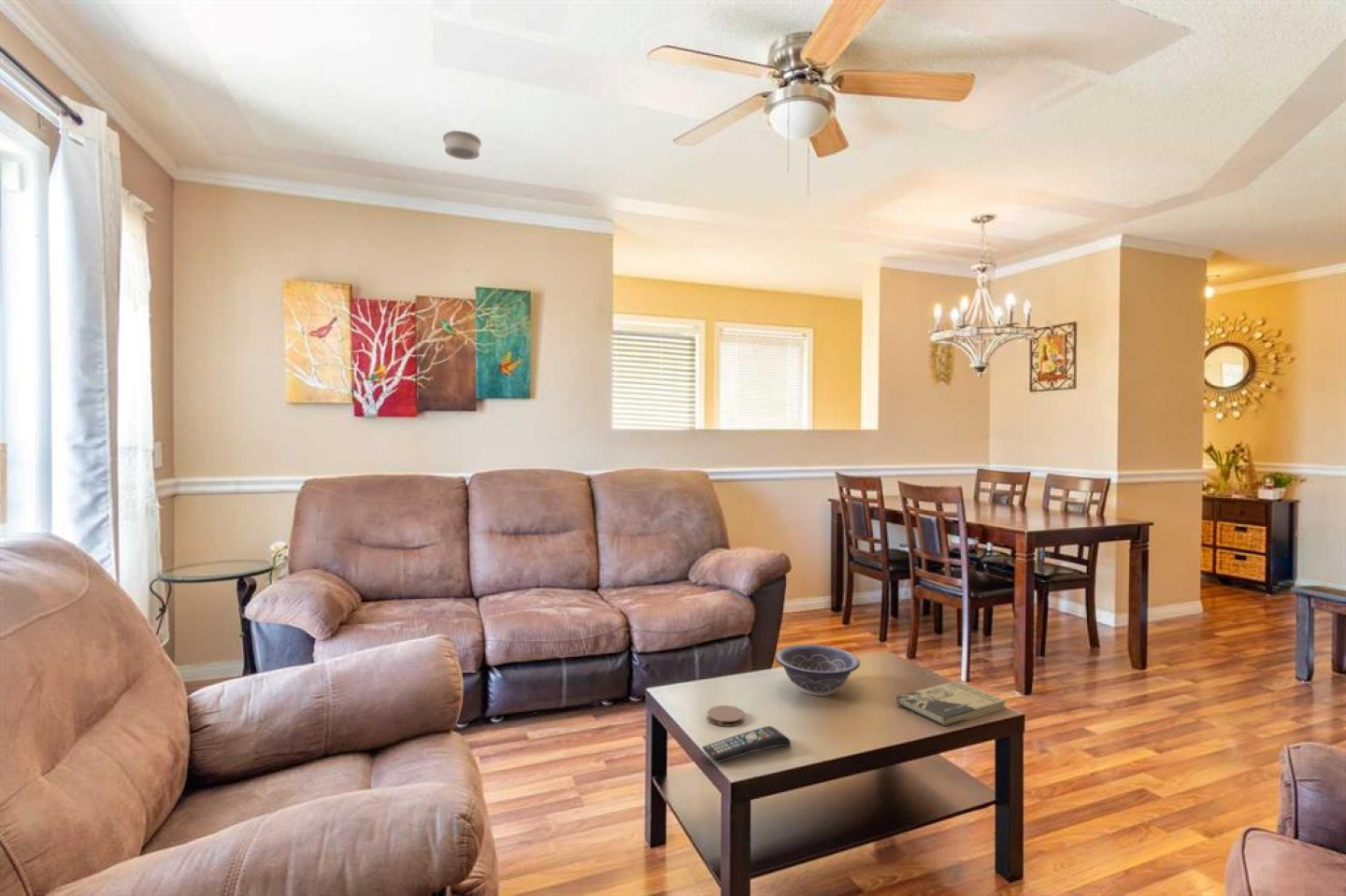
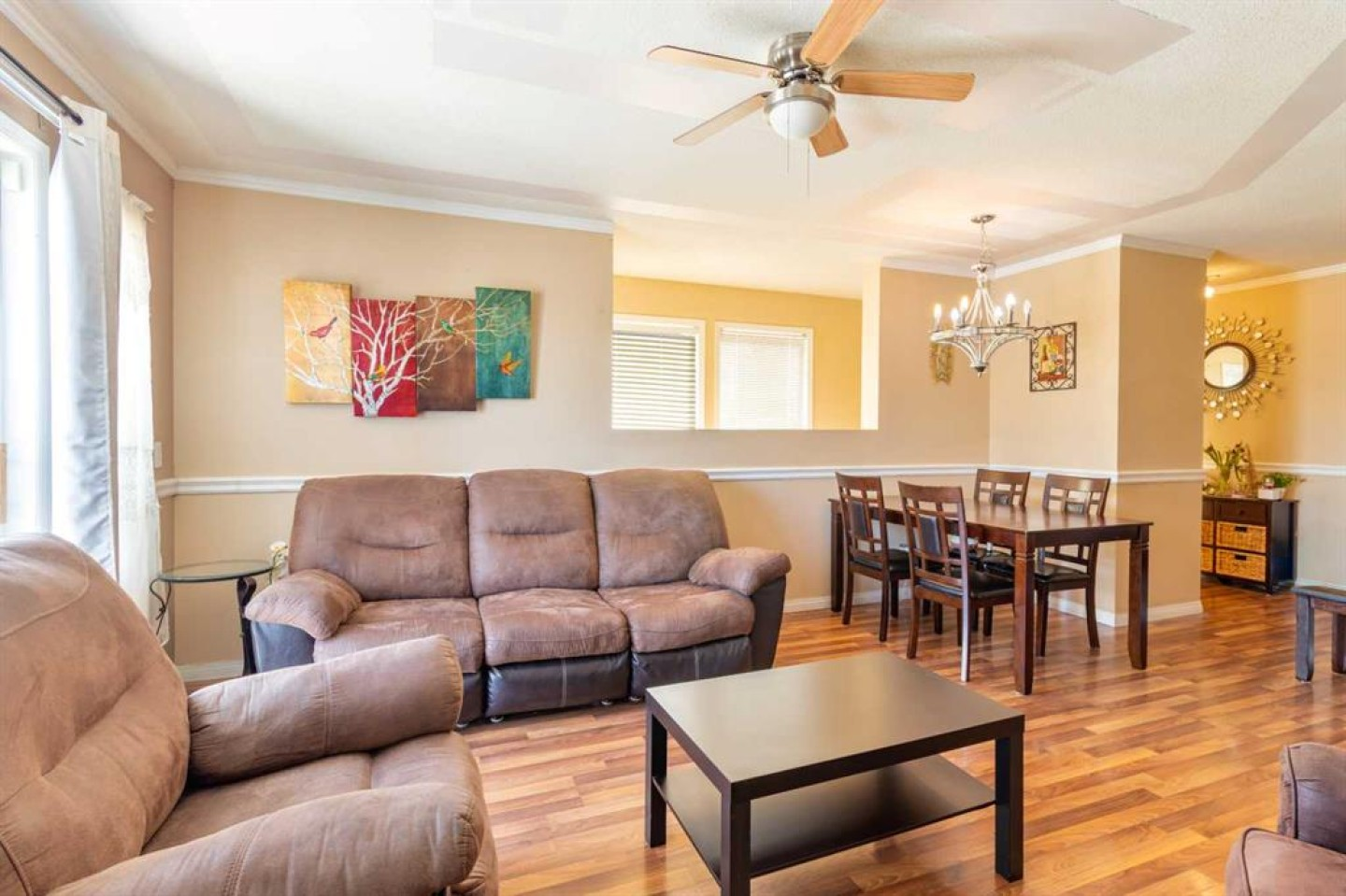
- decorative bowl (816, 673)
- smoke detector (462, 143)
- book (951, 701)
- coaster (725, 715)
- remote control (747, 744)
